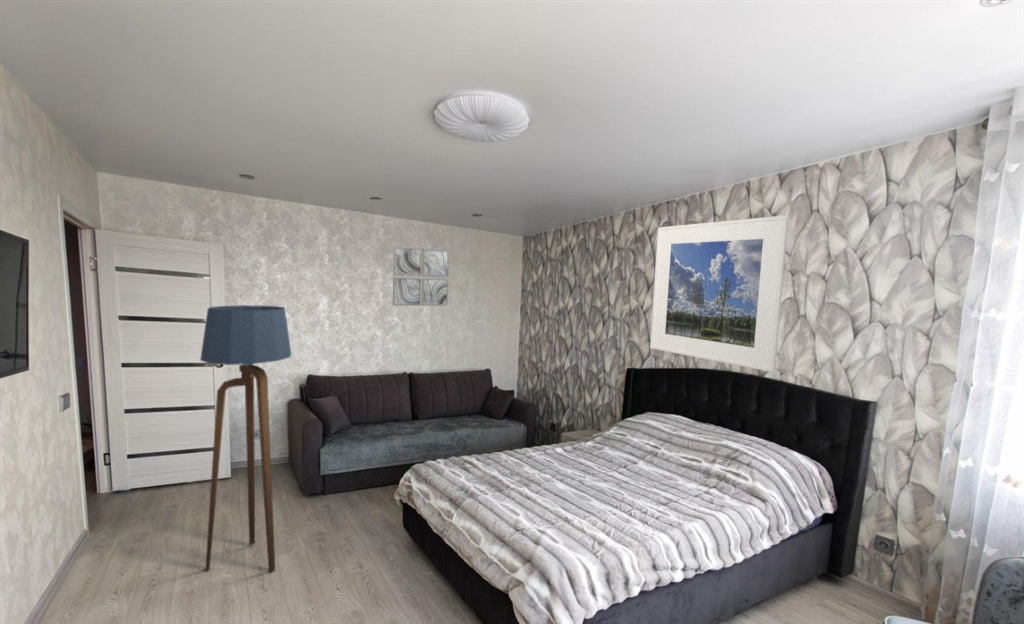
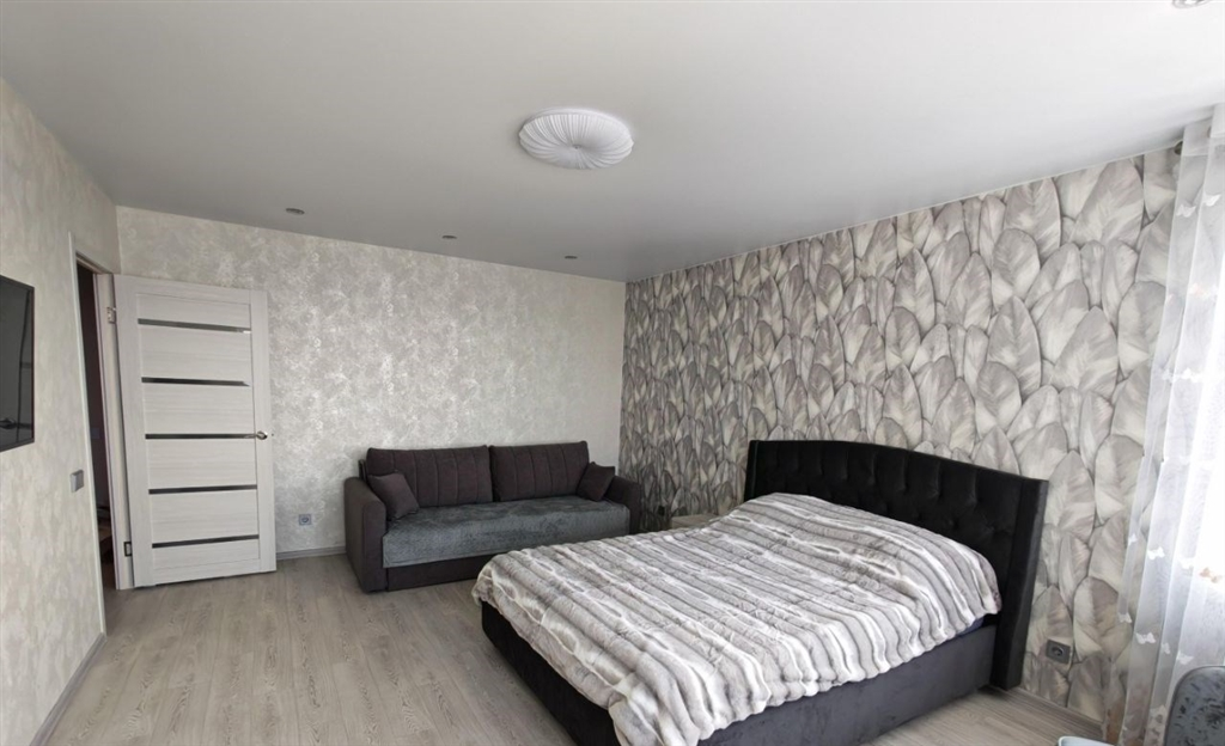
- floor lamp (248, 438)
- wall art (422, 276)
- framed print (709, 291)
